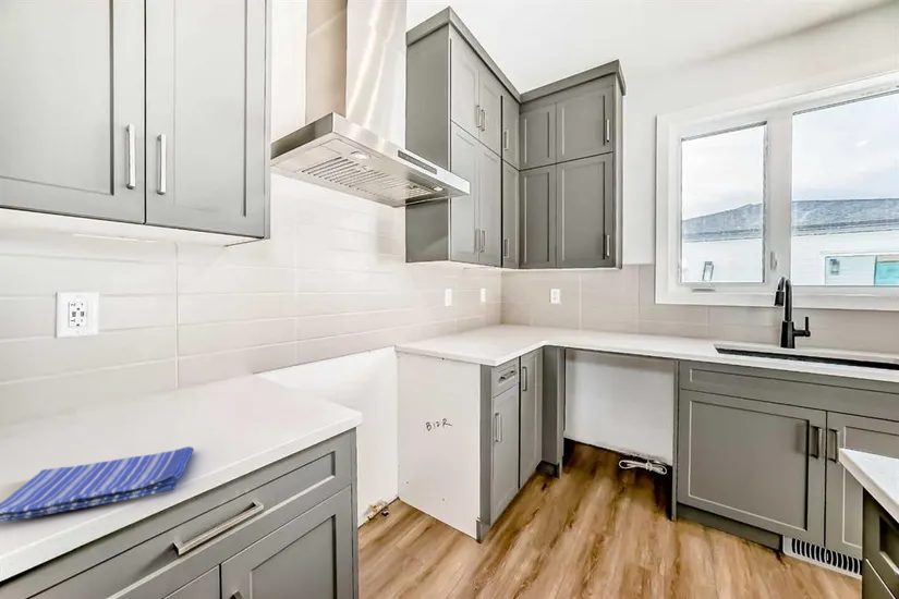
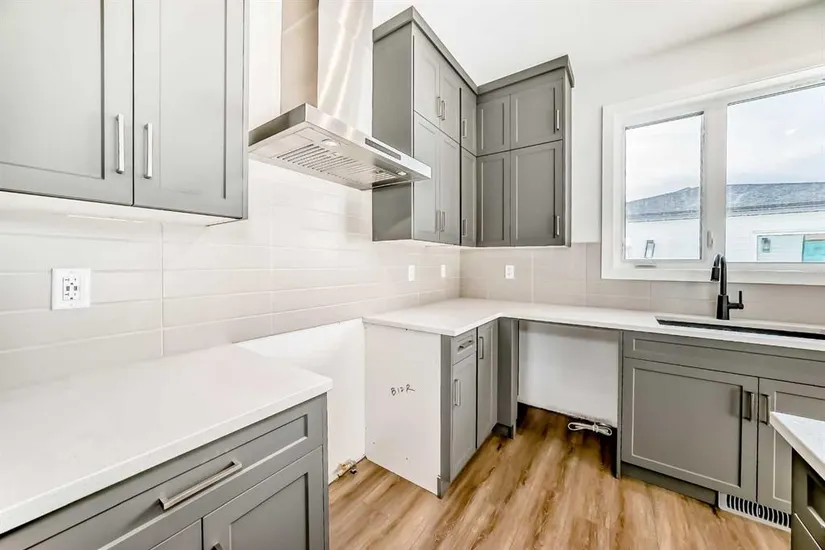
- dish towel (107, 476)
